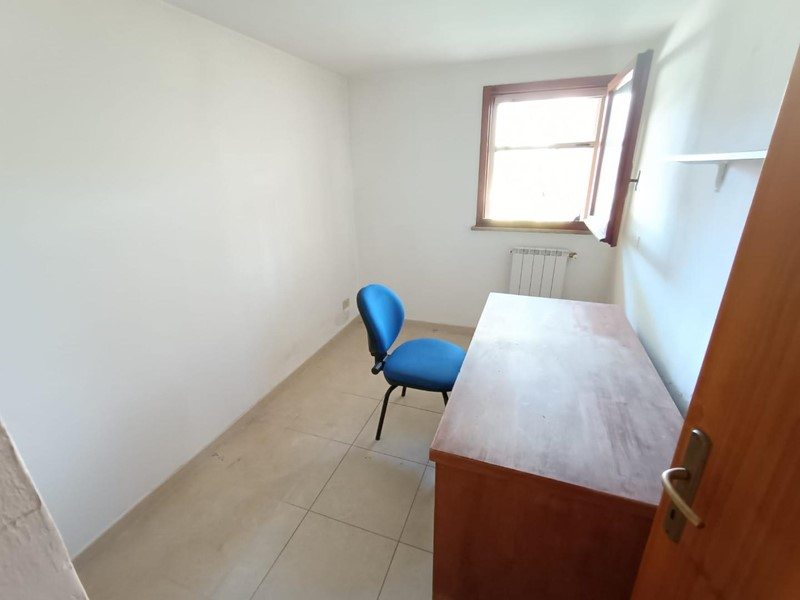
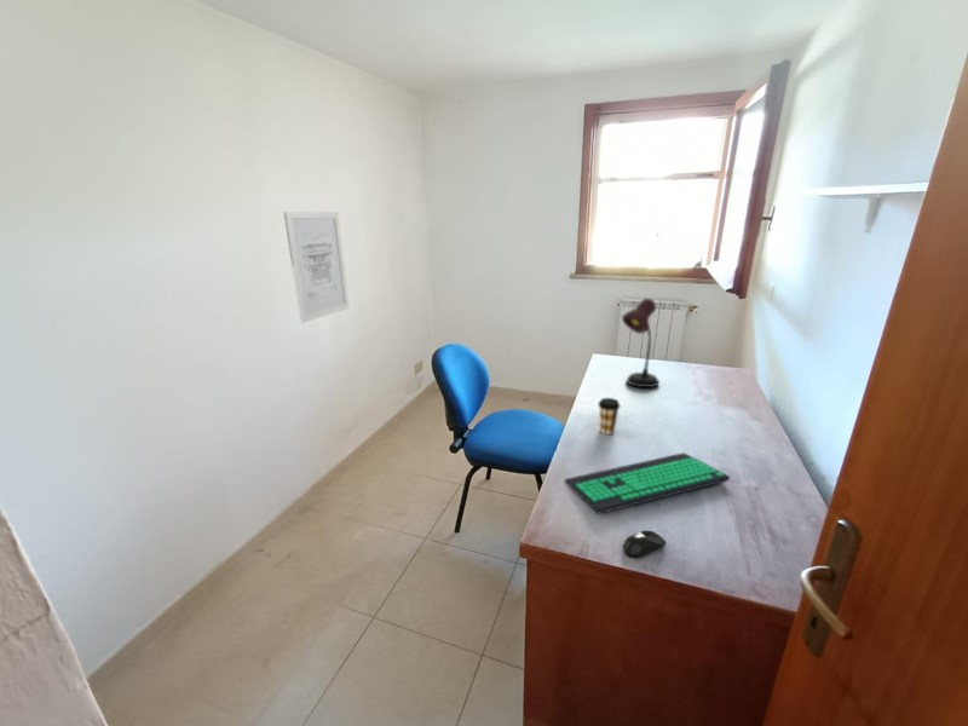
+ computer mouse (645, 541)
+ wall art (319, 265)
+ computer keyboard (646, 478)
+ desk lamp (647, 344)
+ coffee cup (607, 416)
